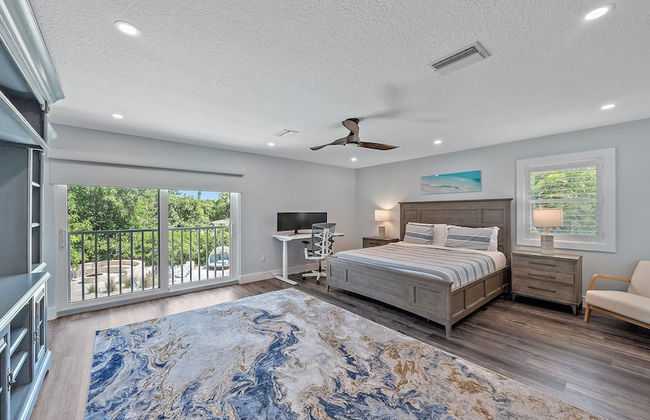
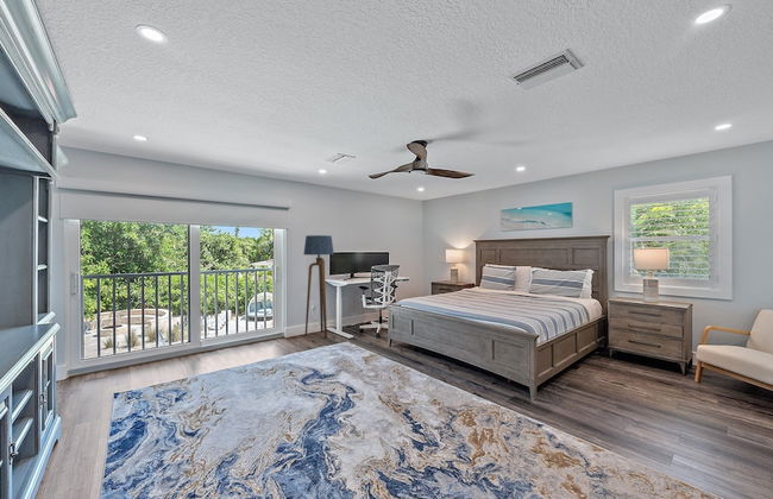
+ floor lamp (320, 285)
